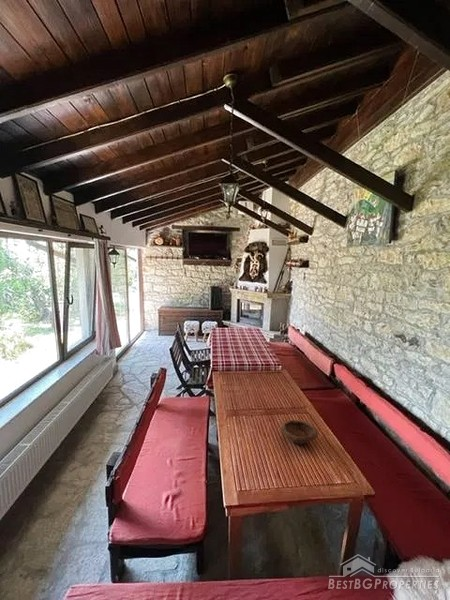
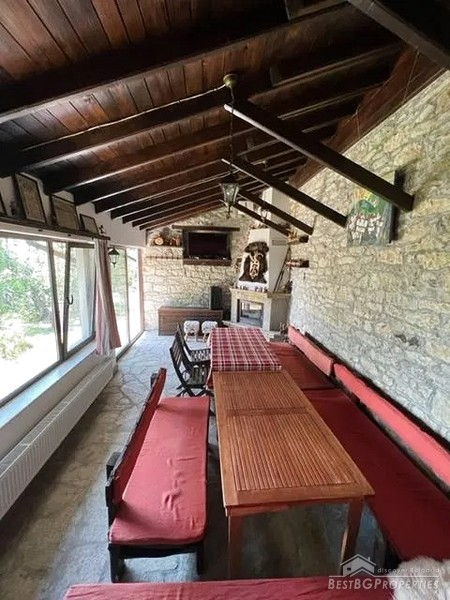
- bowl (298, 434)
